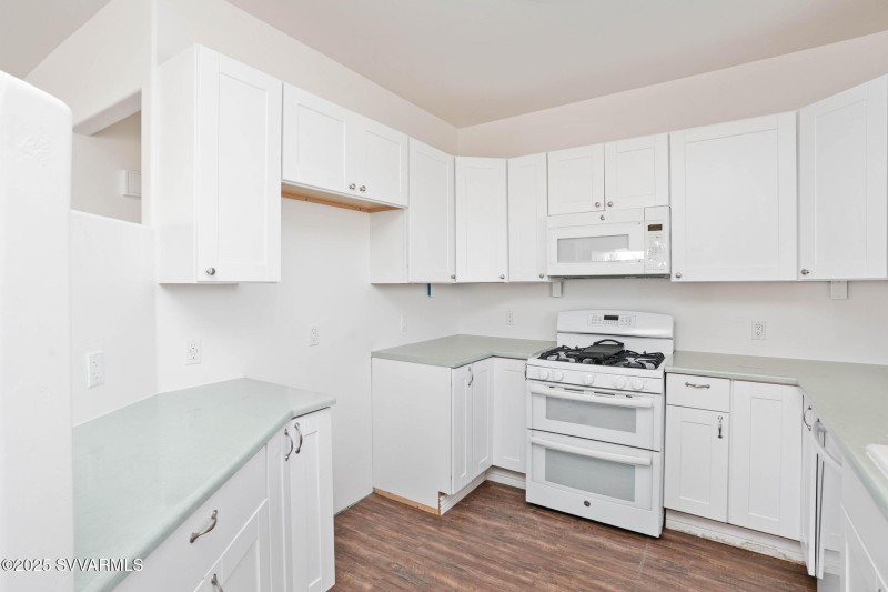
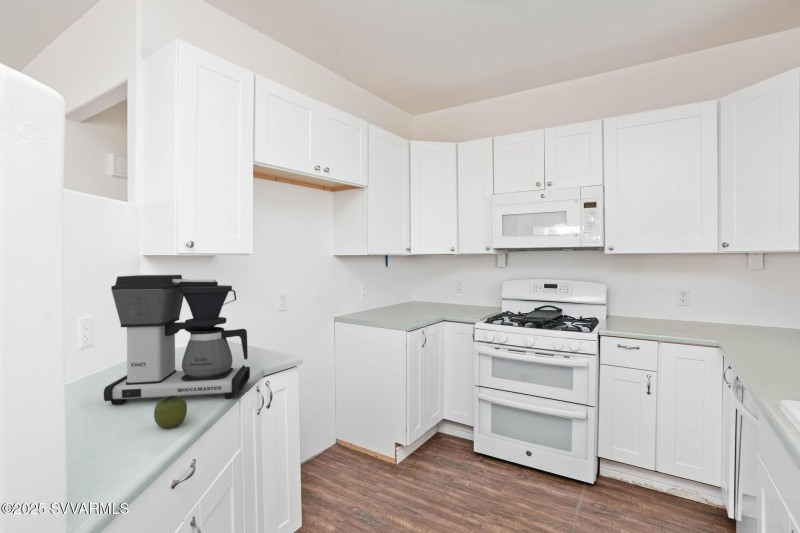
+ apple (170, 411)
+ coffee maker (187, 331)
